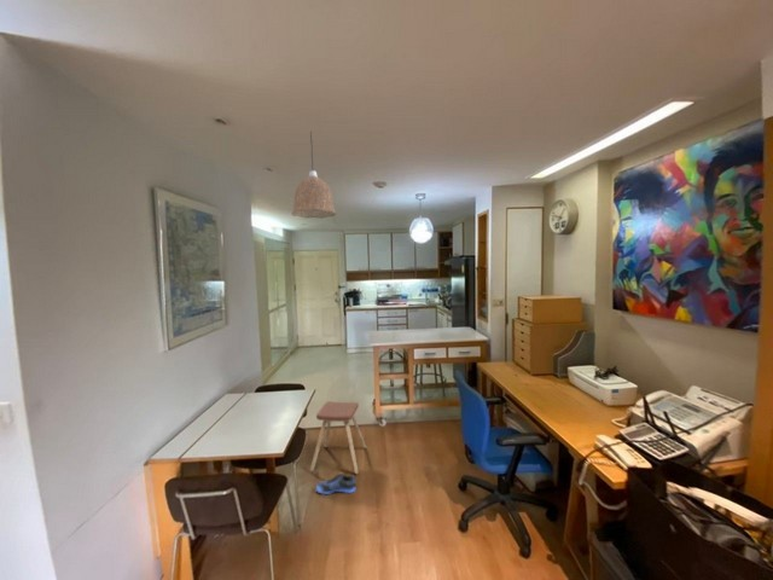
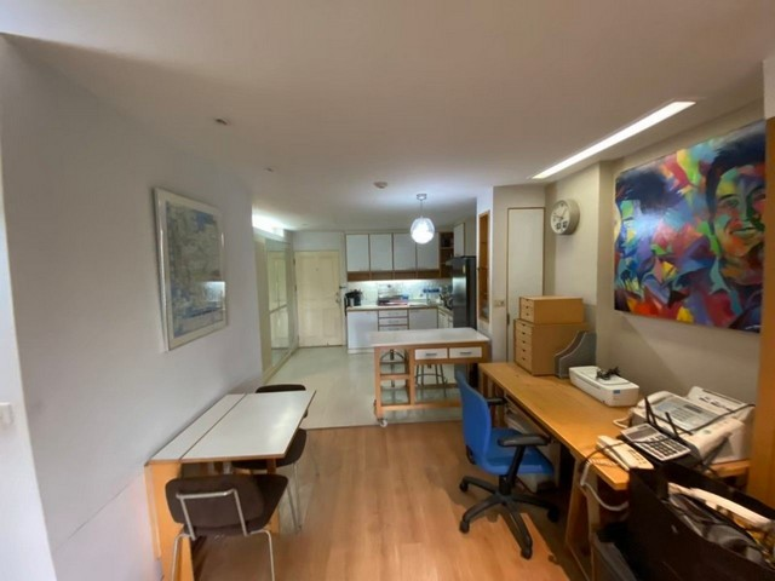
- pendant lamp (312, 173)
- music stool (345, 430)
- sneaker (336, 482)
